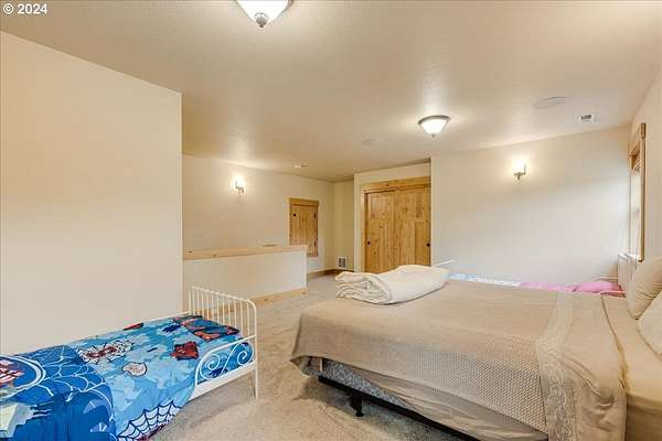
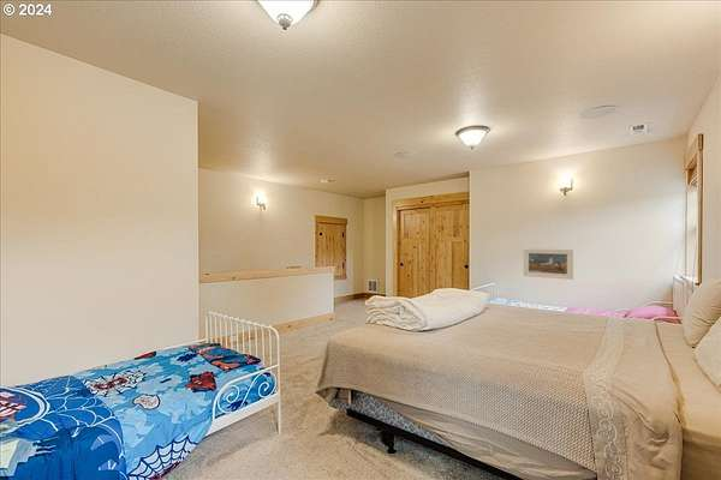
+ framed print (547, 263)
